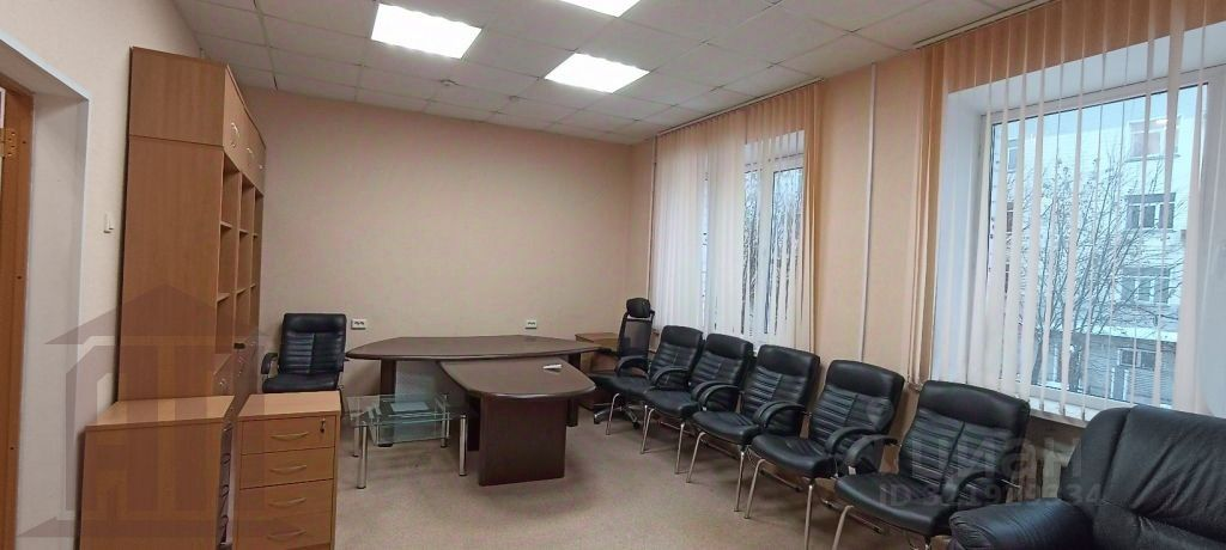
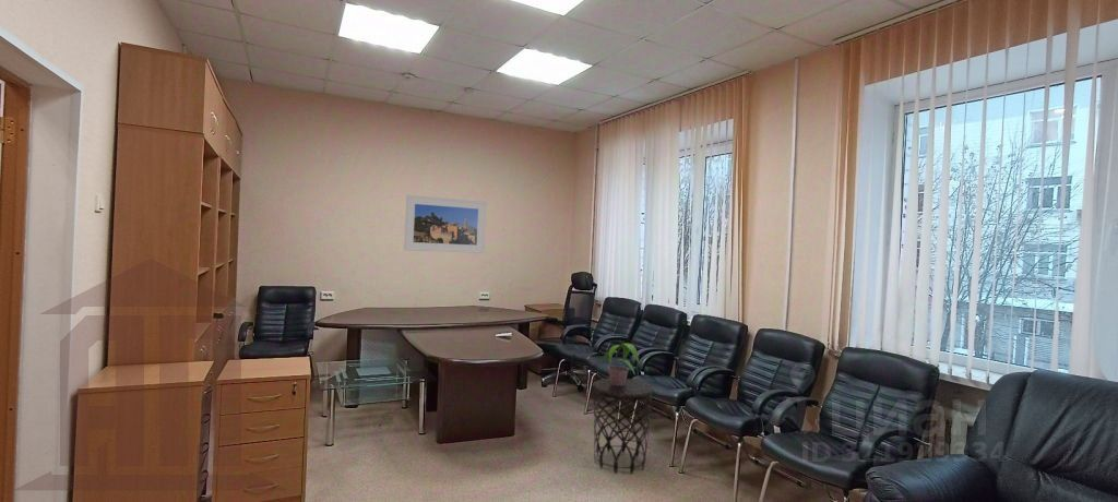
+ side table (621, 423)
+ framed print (447, 225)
+ potted plant (616, 362)
